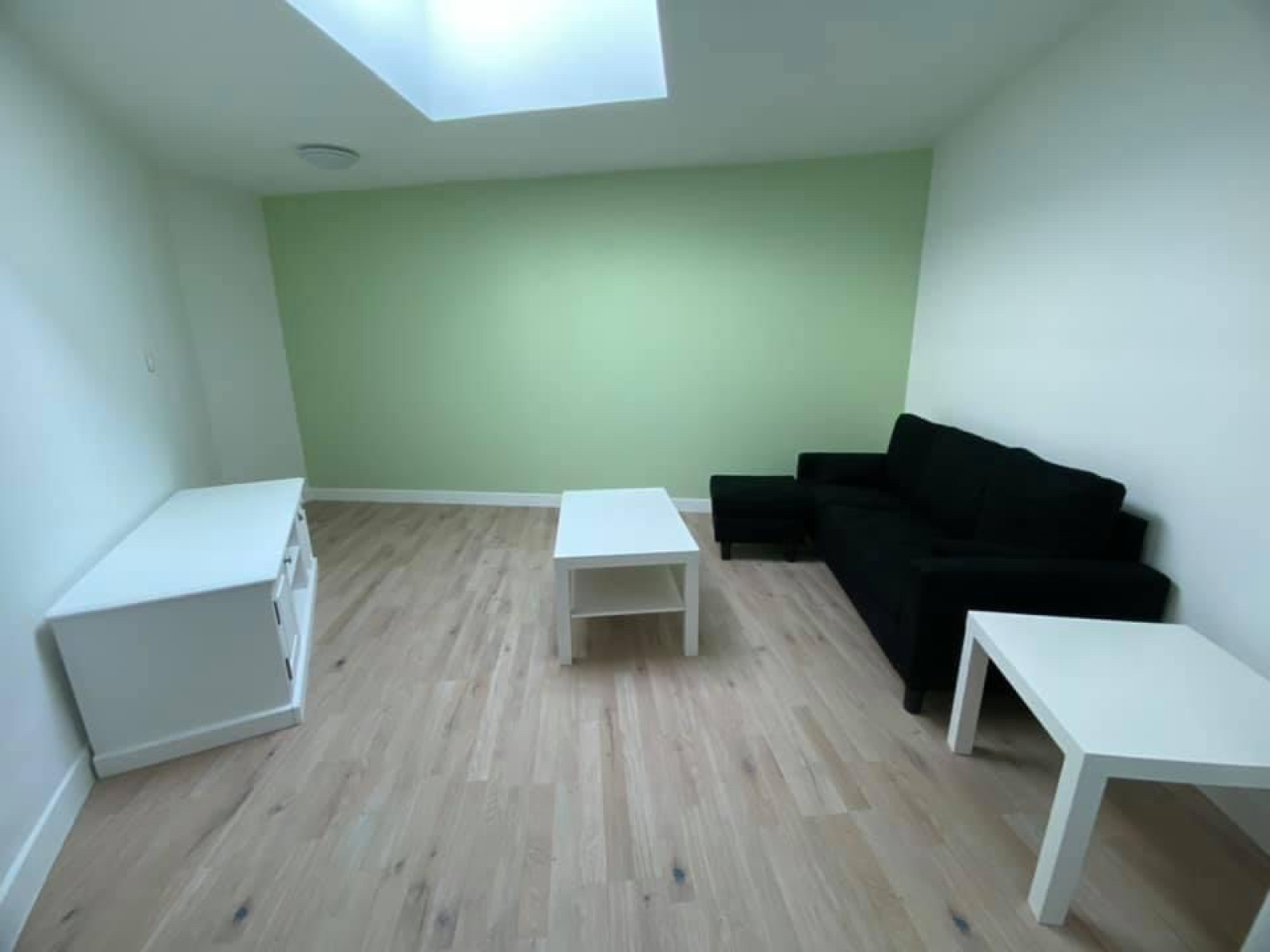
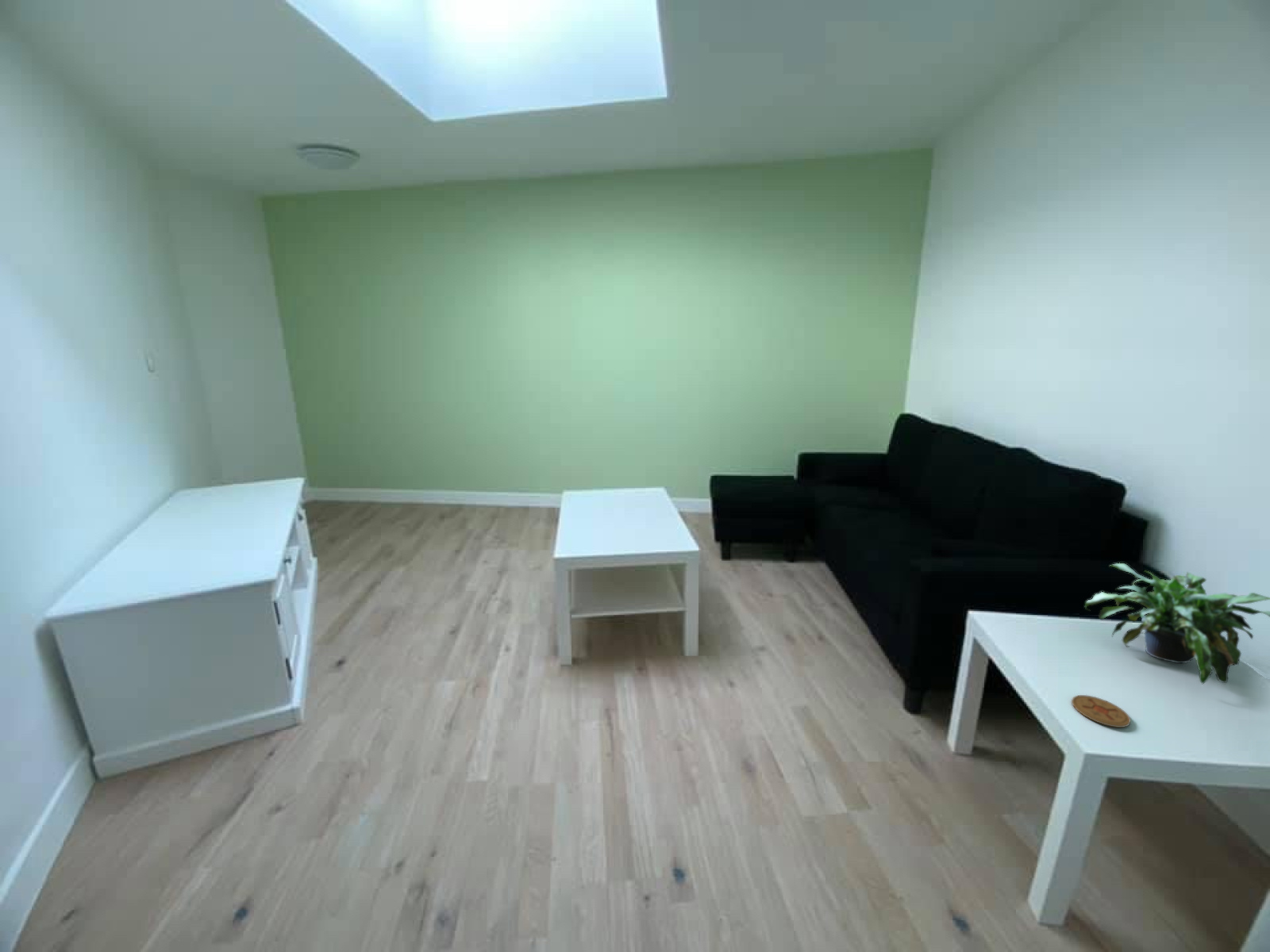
+ coaster (1100, 710)
+ potted plant (1173, 612)
